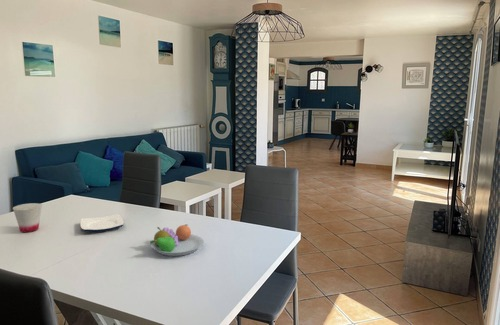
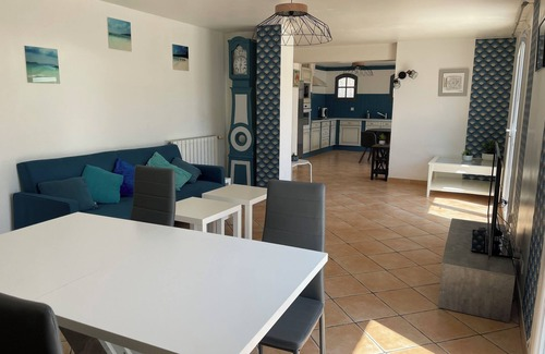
- cup (28, 218)
- plate (102, 223)
- fruit bowl (175, 238)
